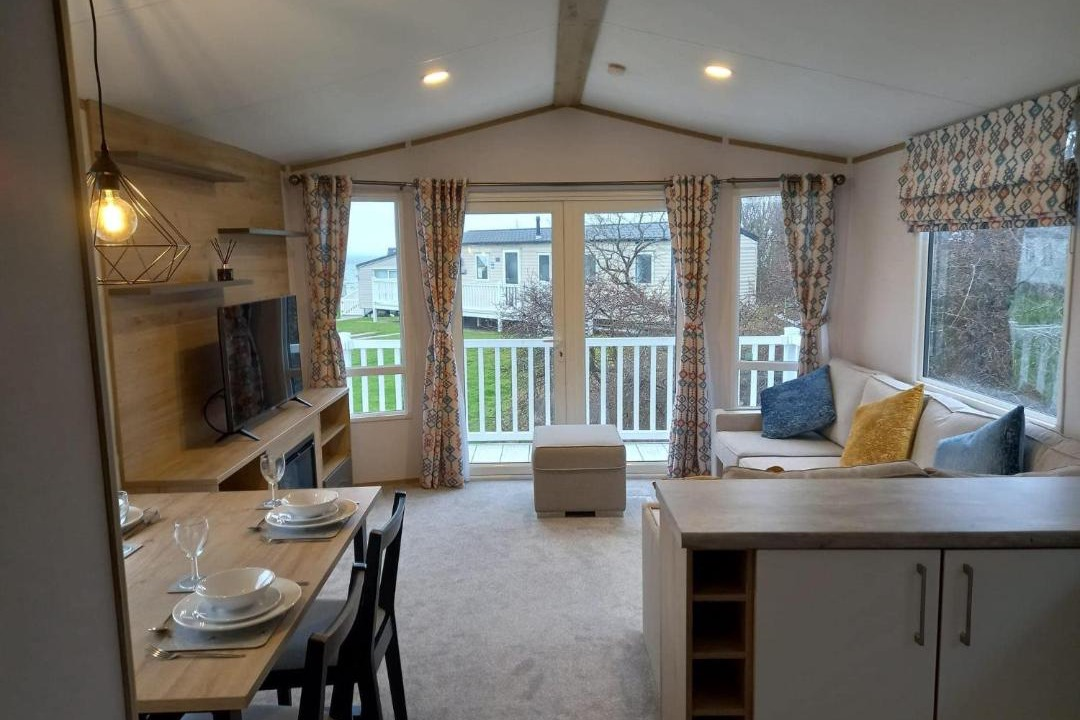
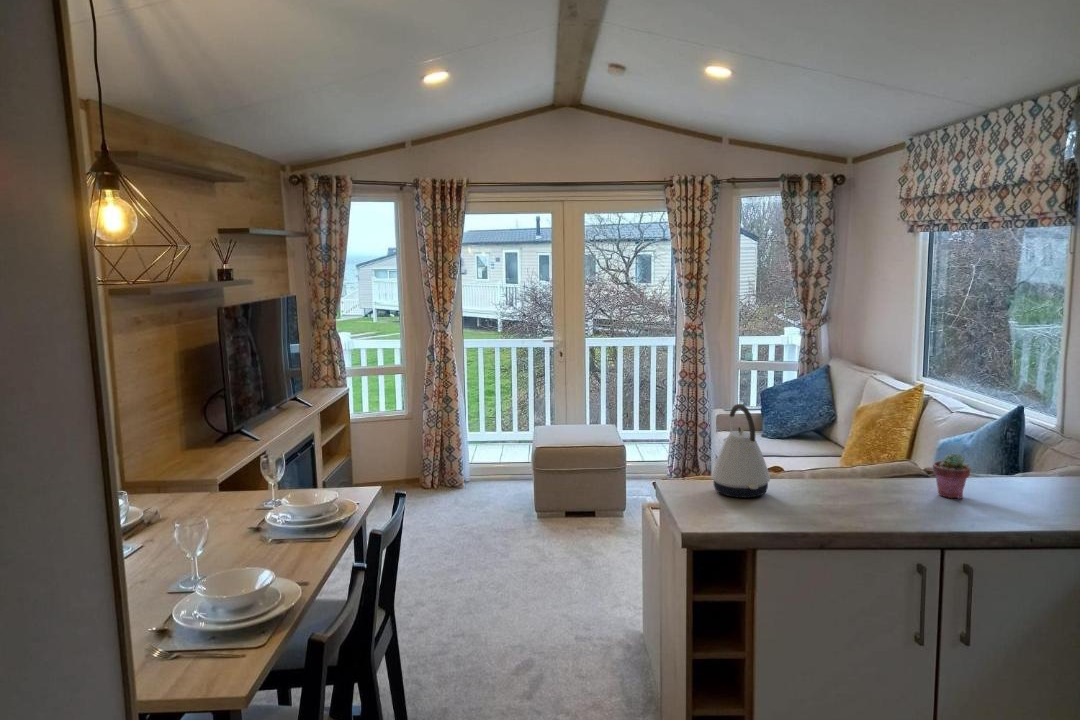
+ kettle (739, 448)
+ potted succulent (951, 474)
